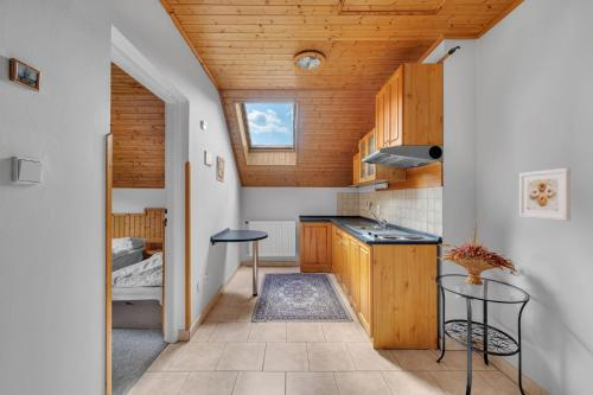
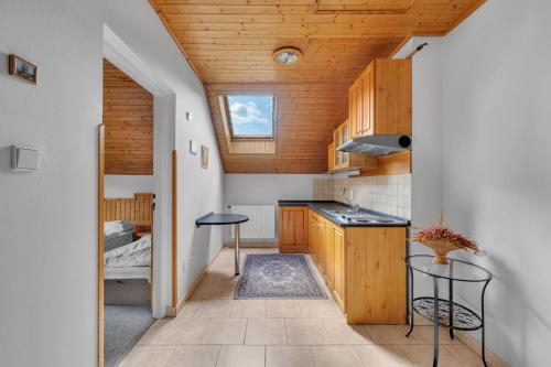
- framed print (542, 195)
